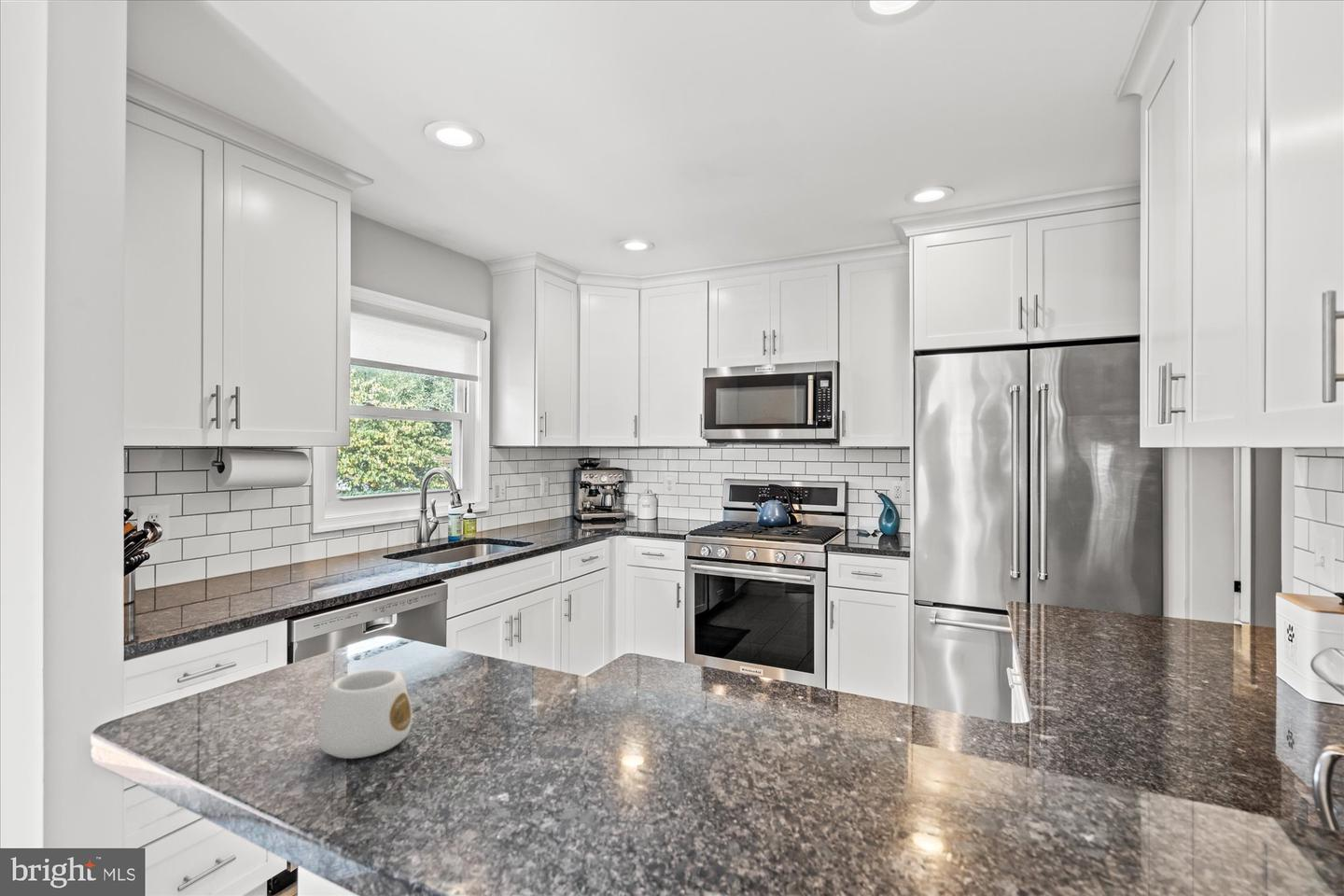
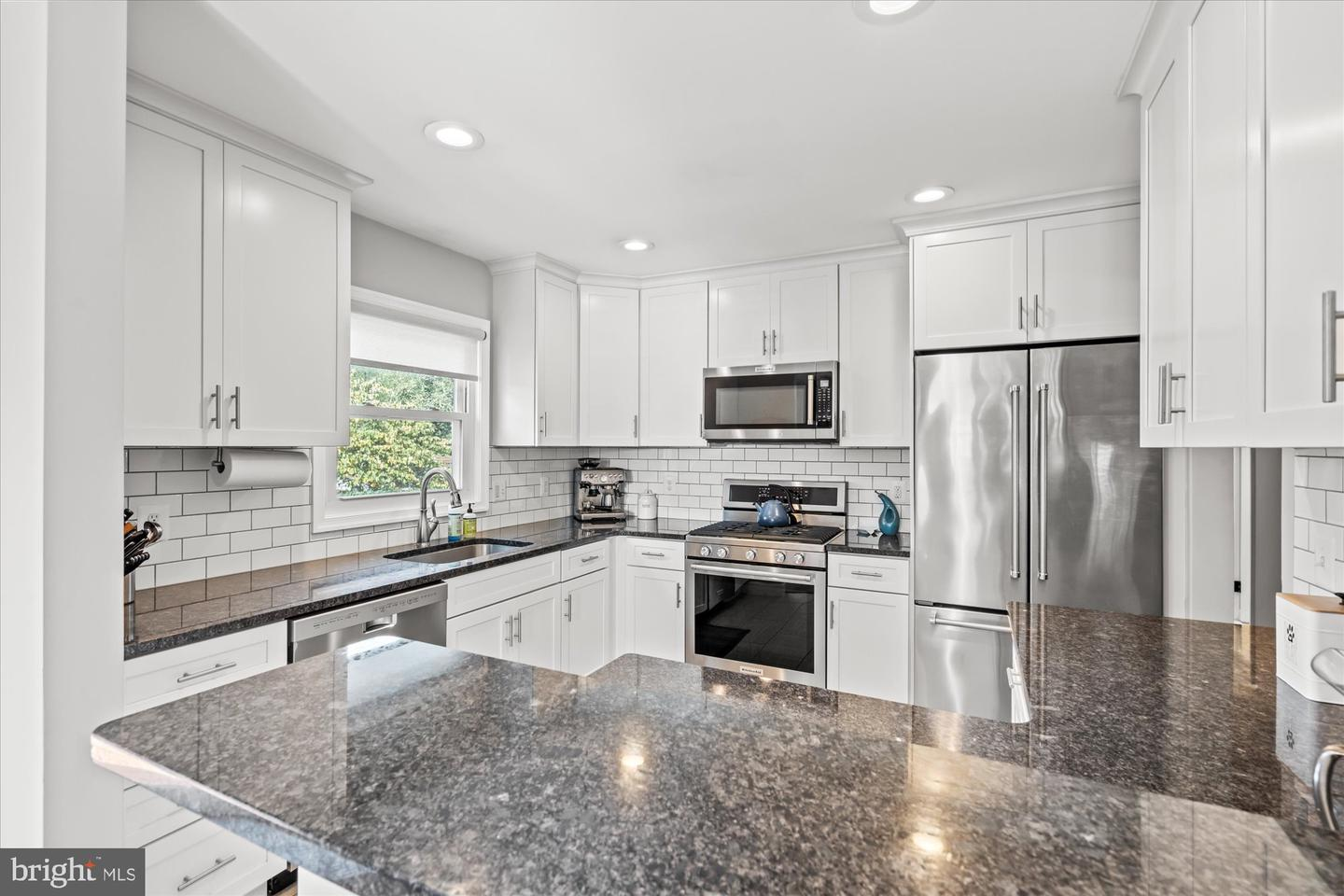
- mug (373, 707)
